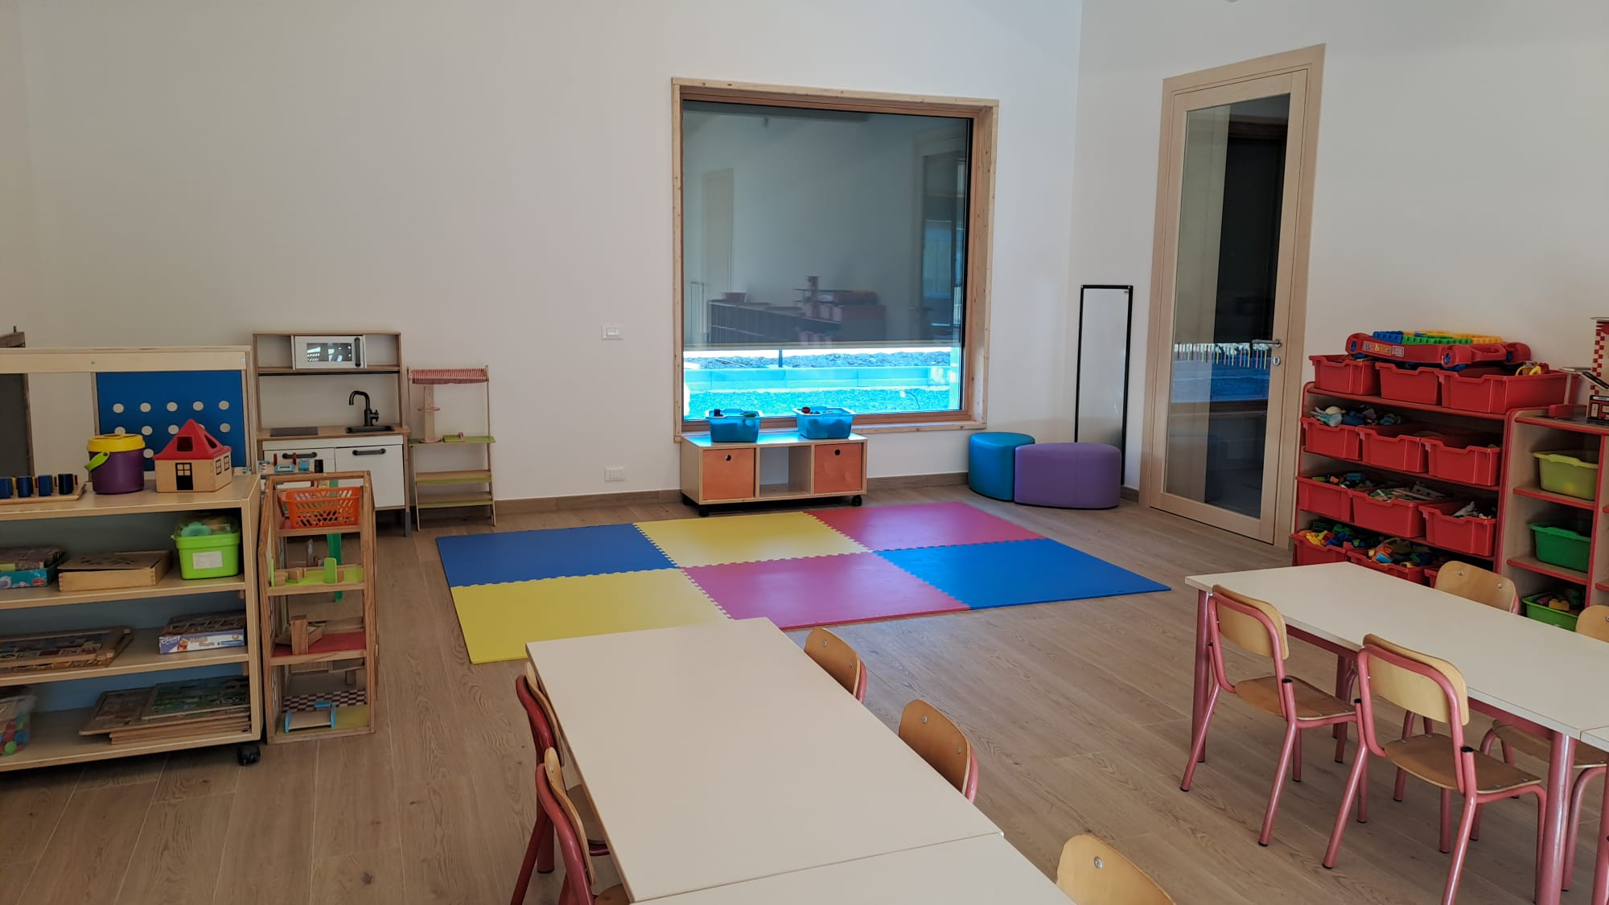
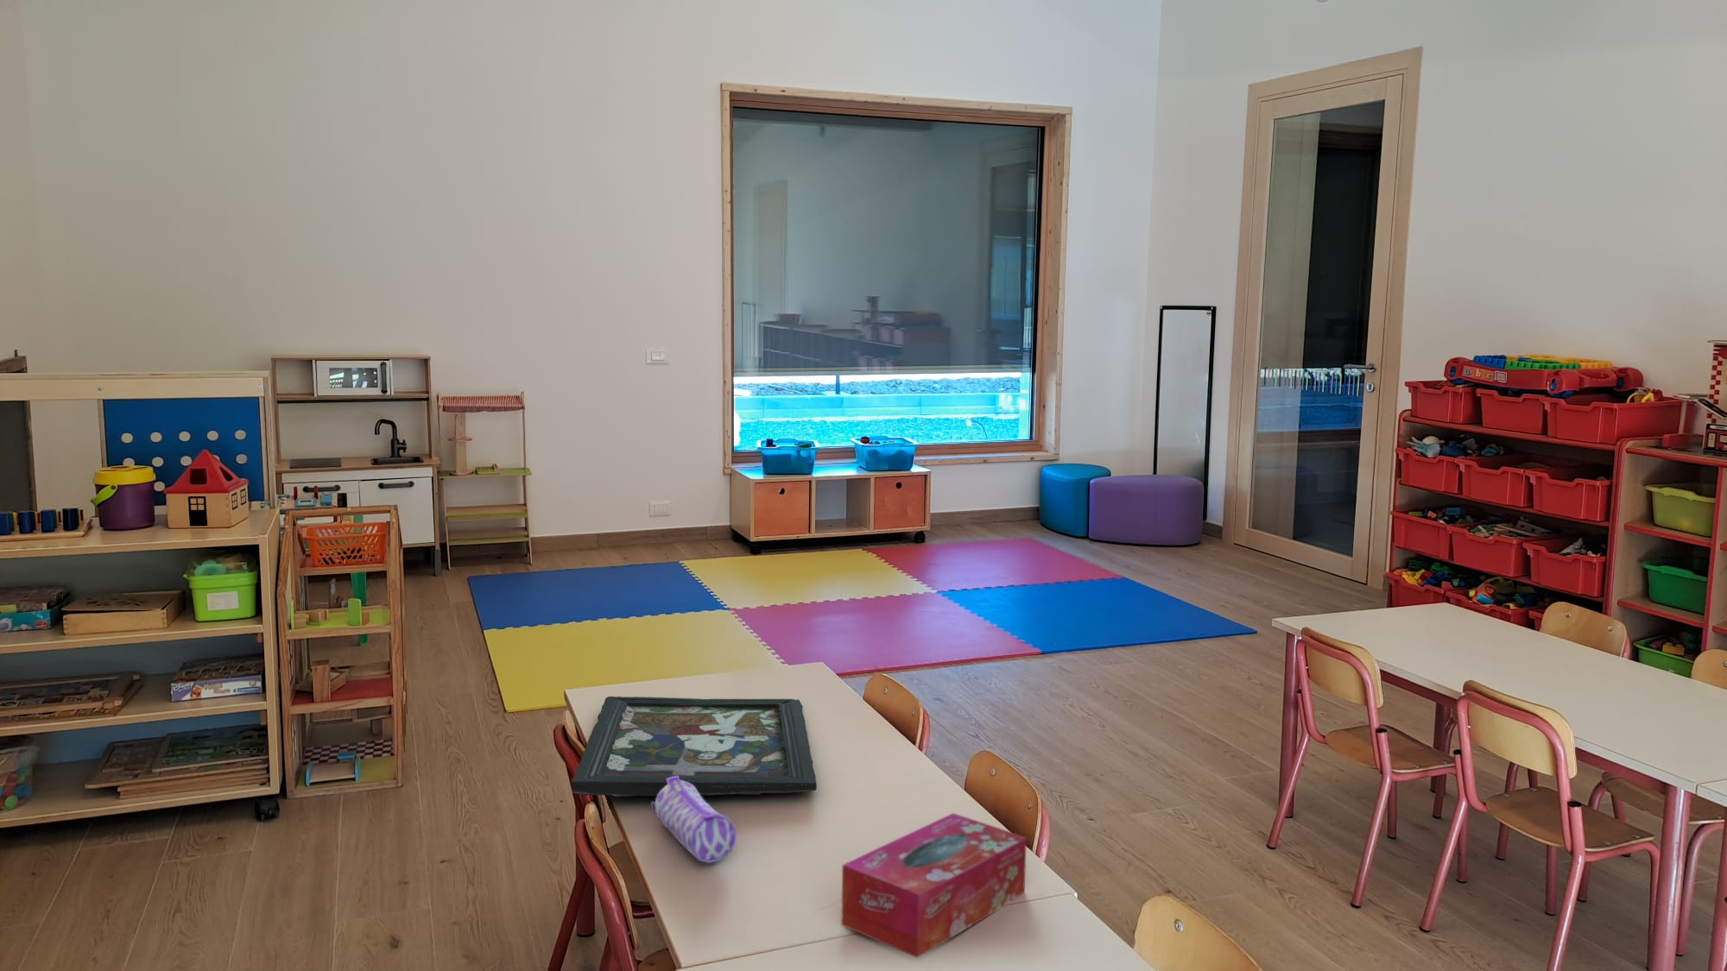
+ tissue box (936, 880)
+ board game (700, 741)
+ pencil case (694, 817)
